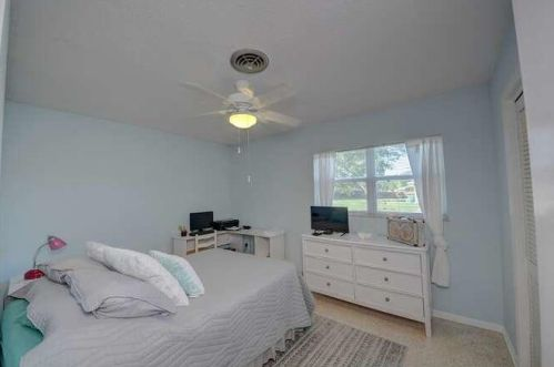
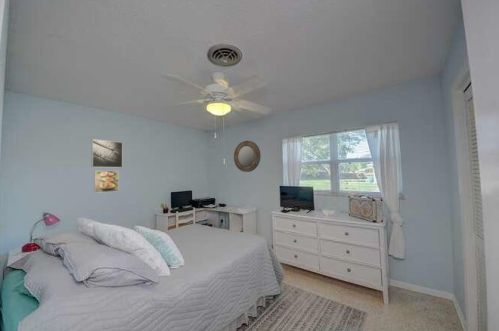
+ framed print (106, 181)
+ home mirror (246, 156)
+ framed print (107, 154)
